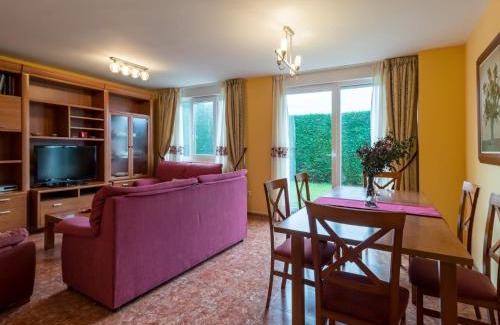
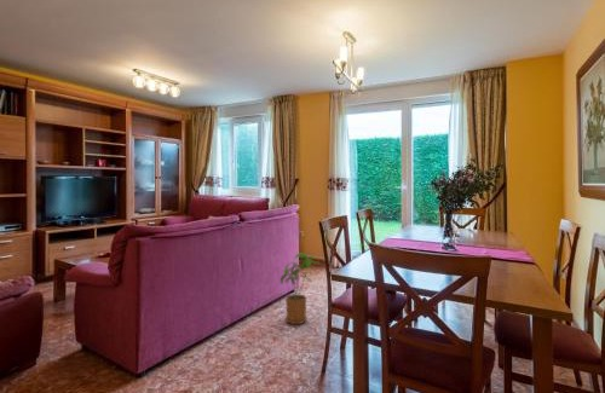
+ house plant (294, 287)
